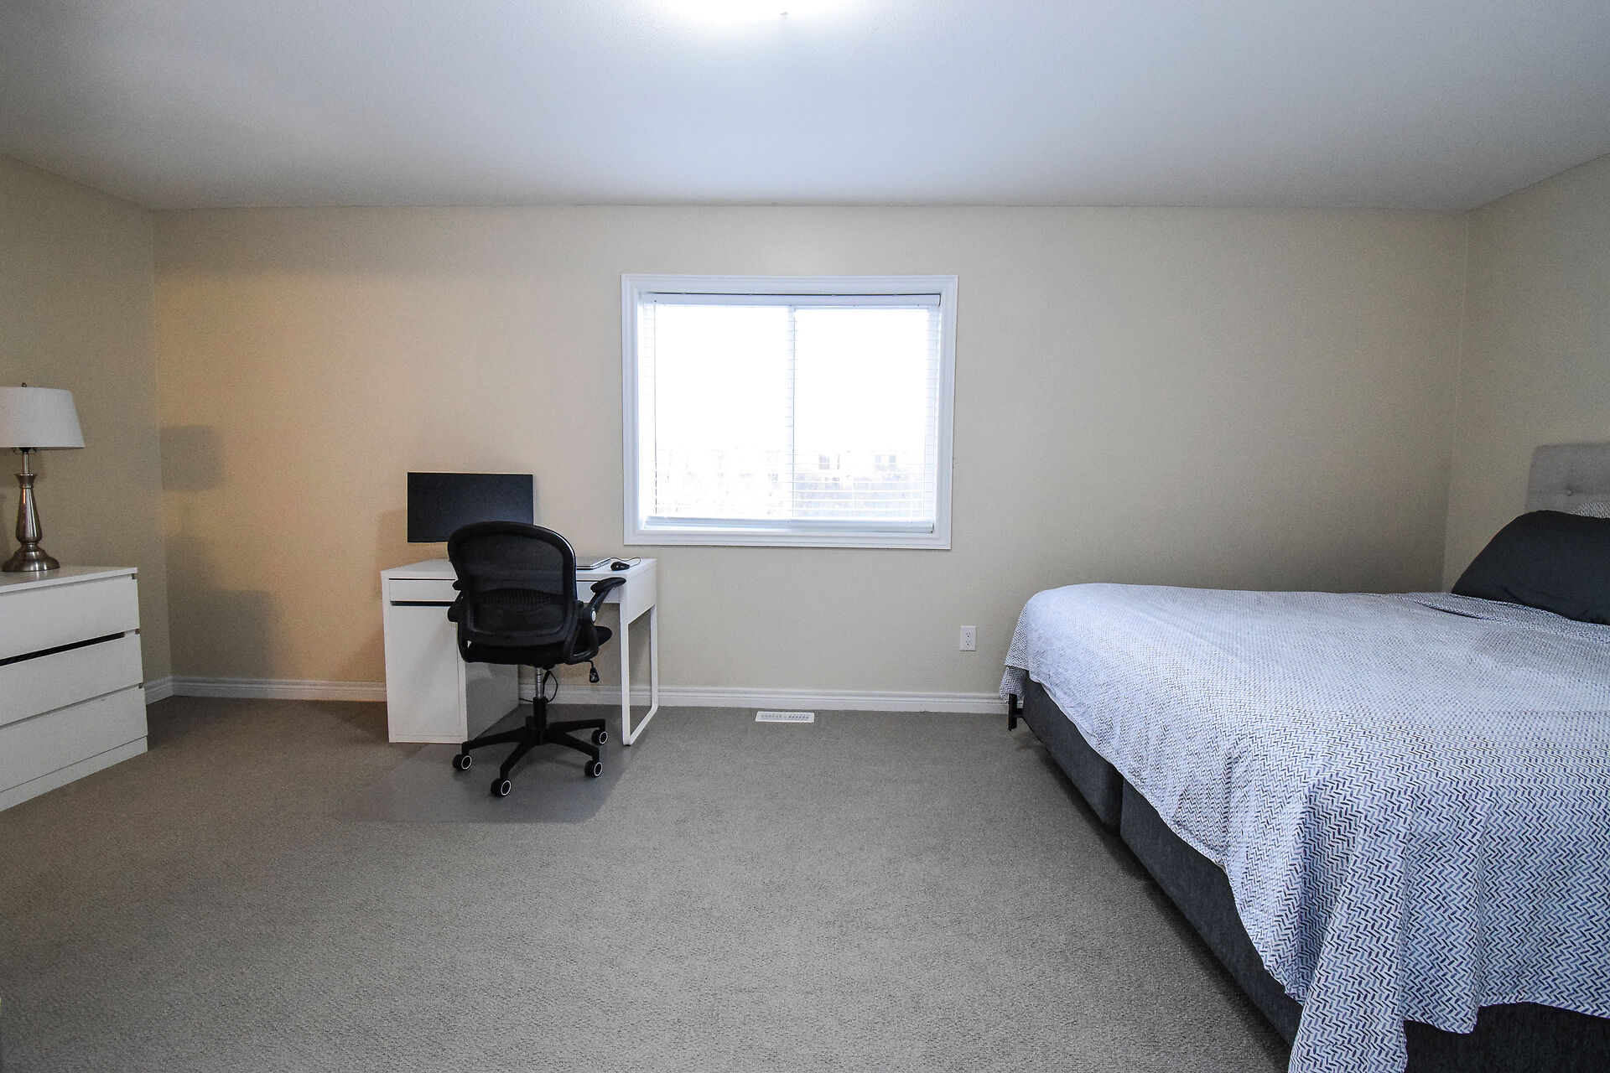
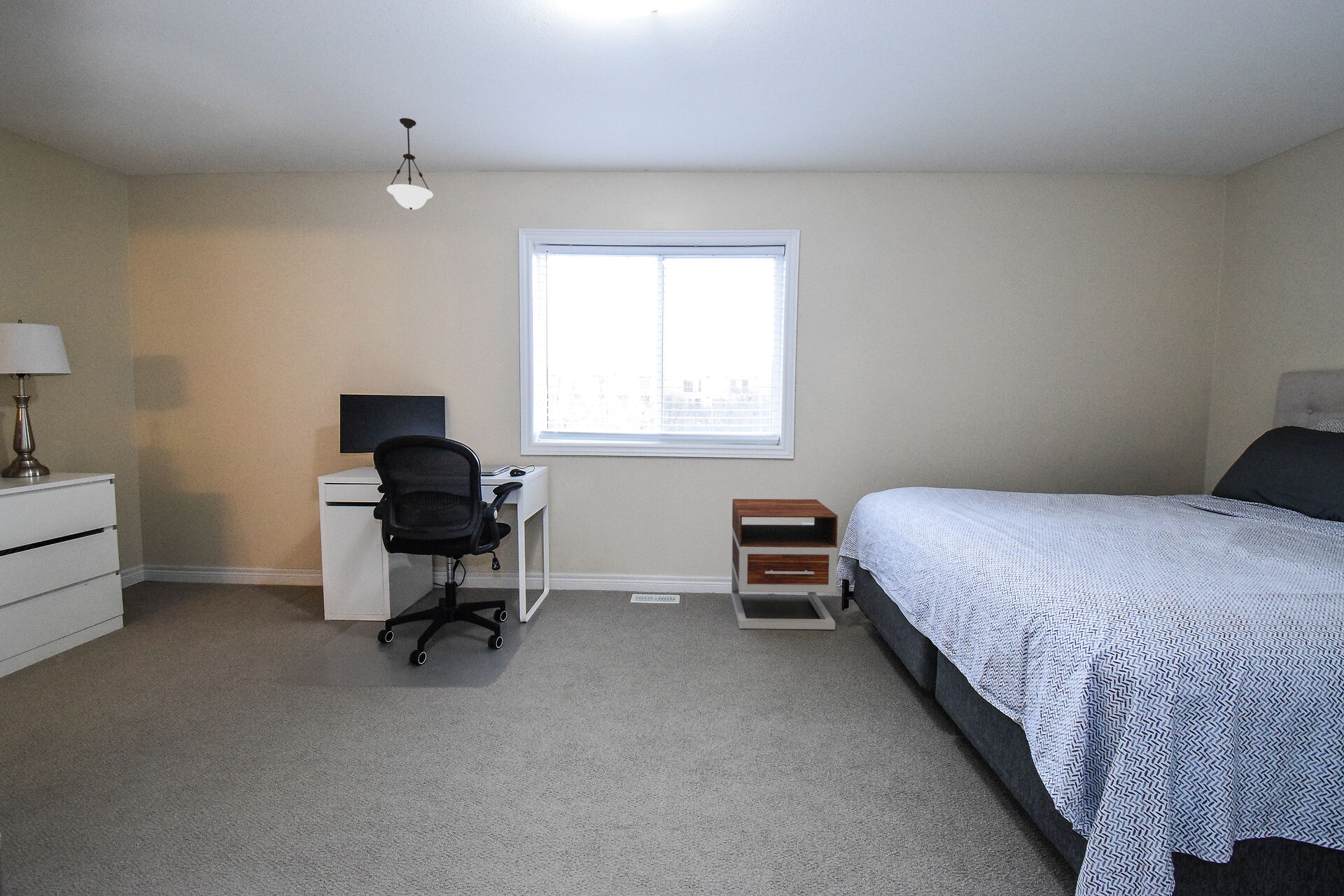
+ nightstand (780, 560)
+ pendant light (409, 166)
